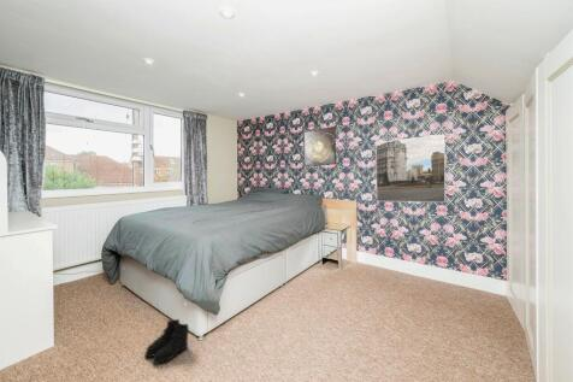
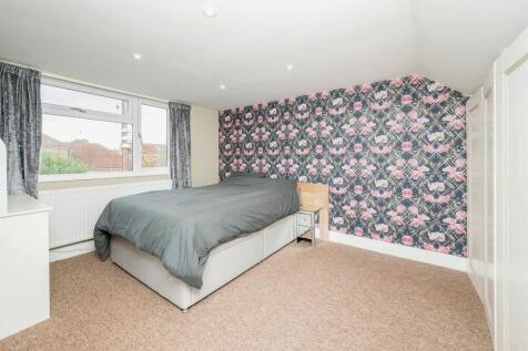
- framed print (318, 147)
- boots (167, 337)
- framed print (408, 170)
